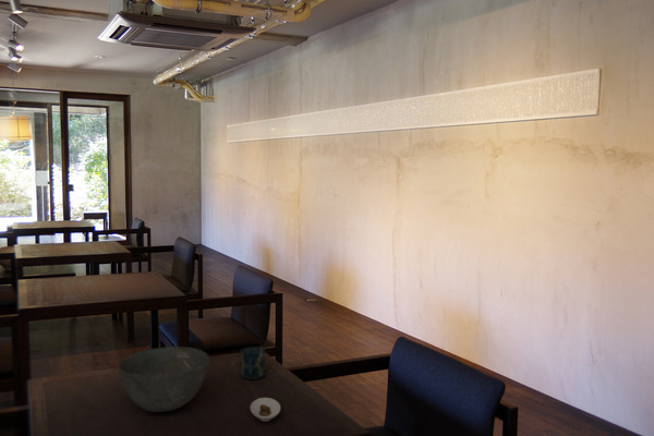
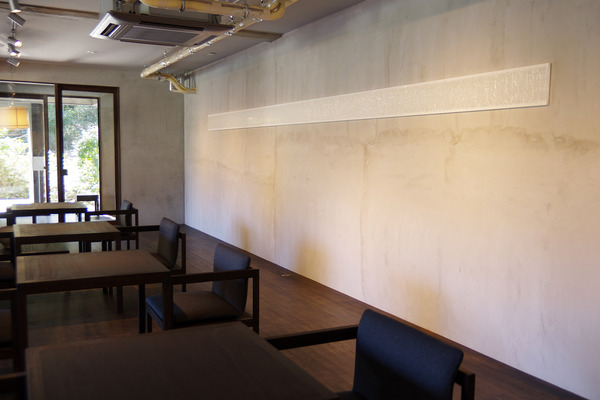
- bowl (165, 384)
- saucer (265, 410)
- cup (252, 364)
